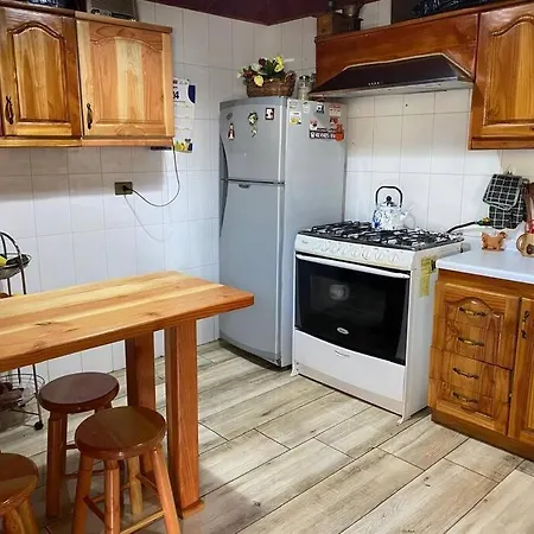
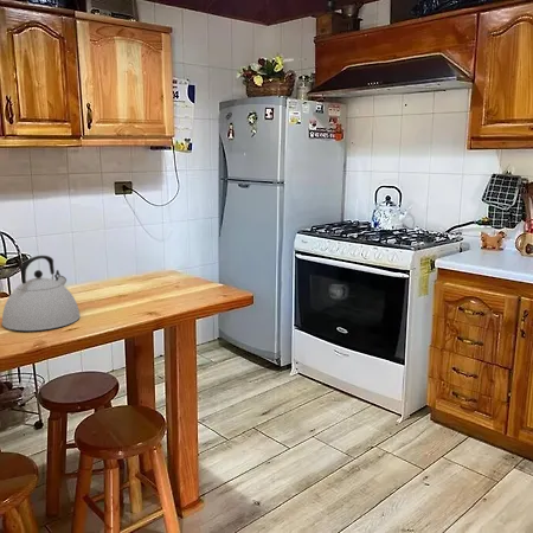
+ kettle (40, 288)
